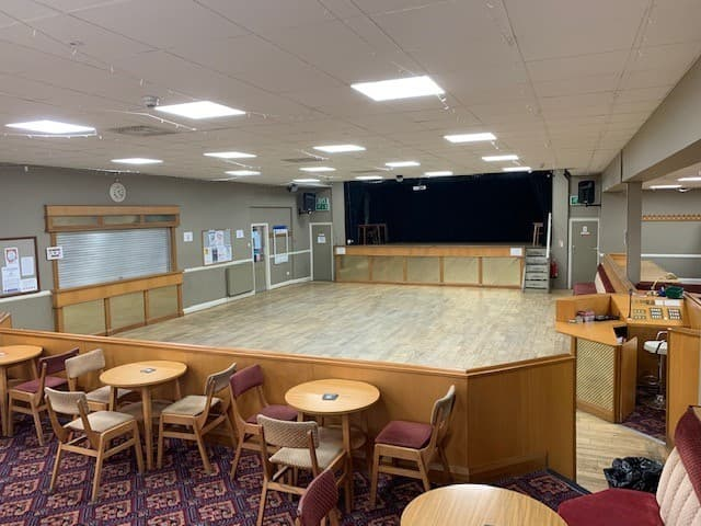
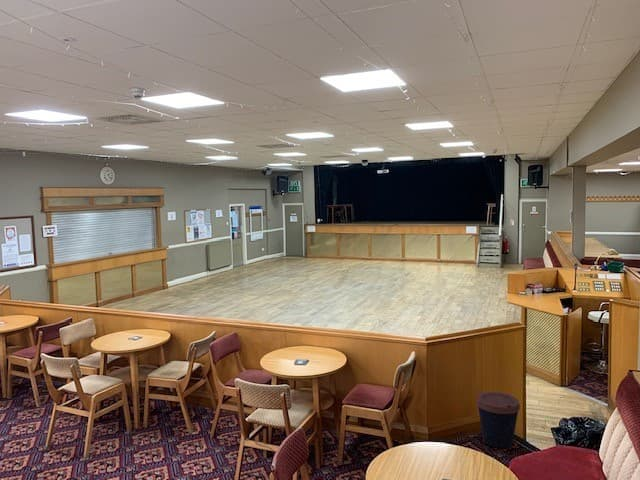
+ coffee cup (497, 420)
